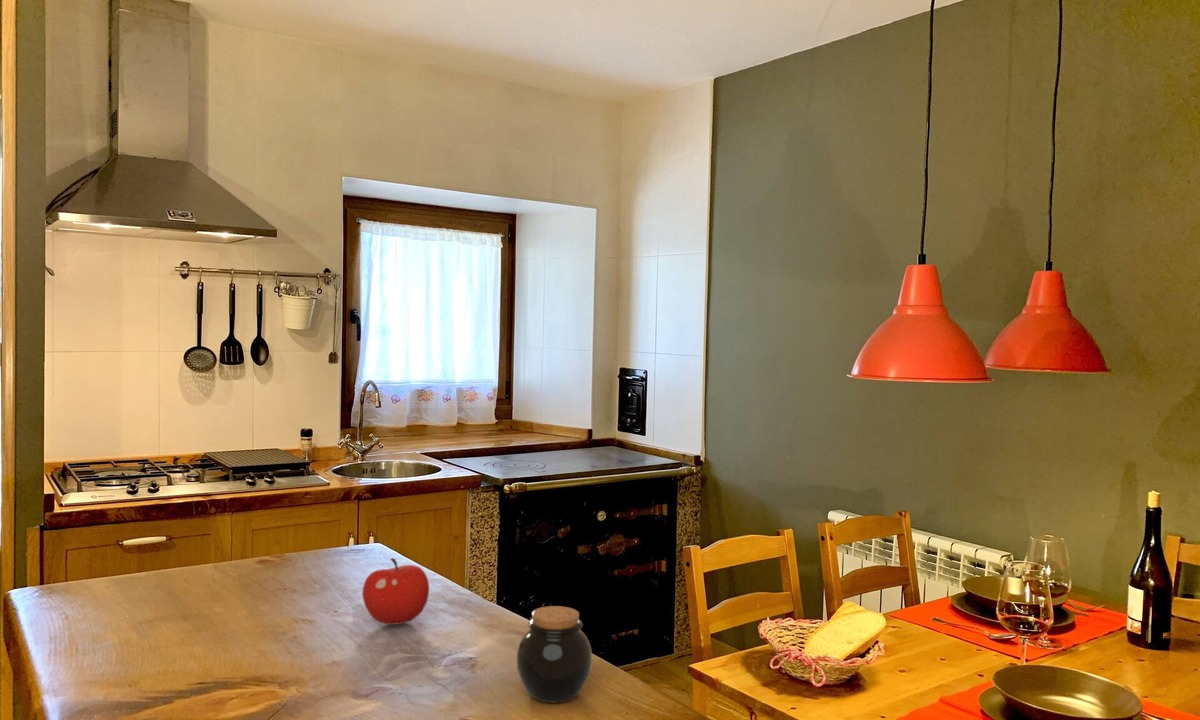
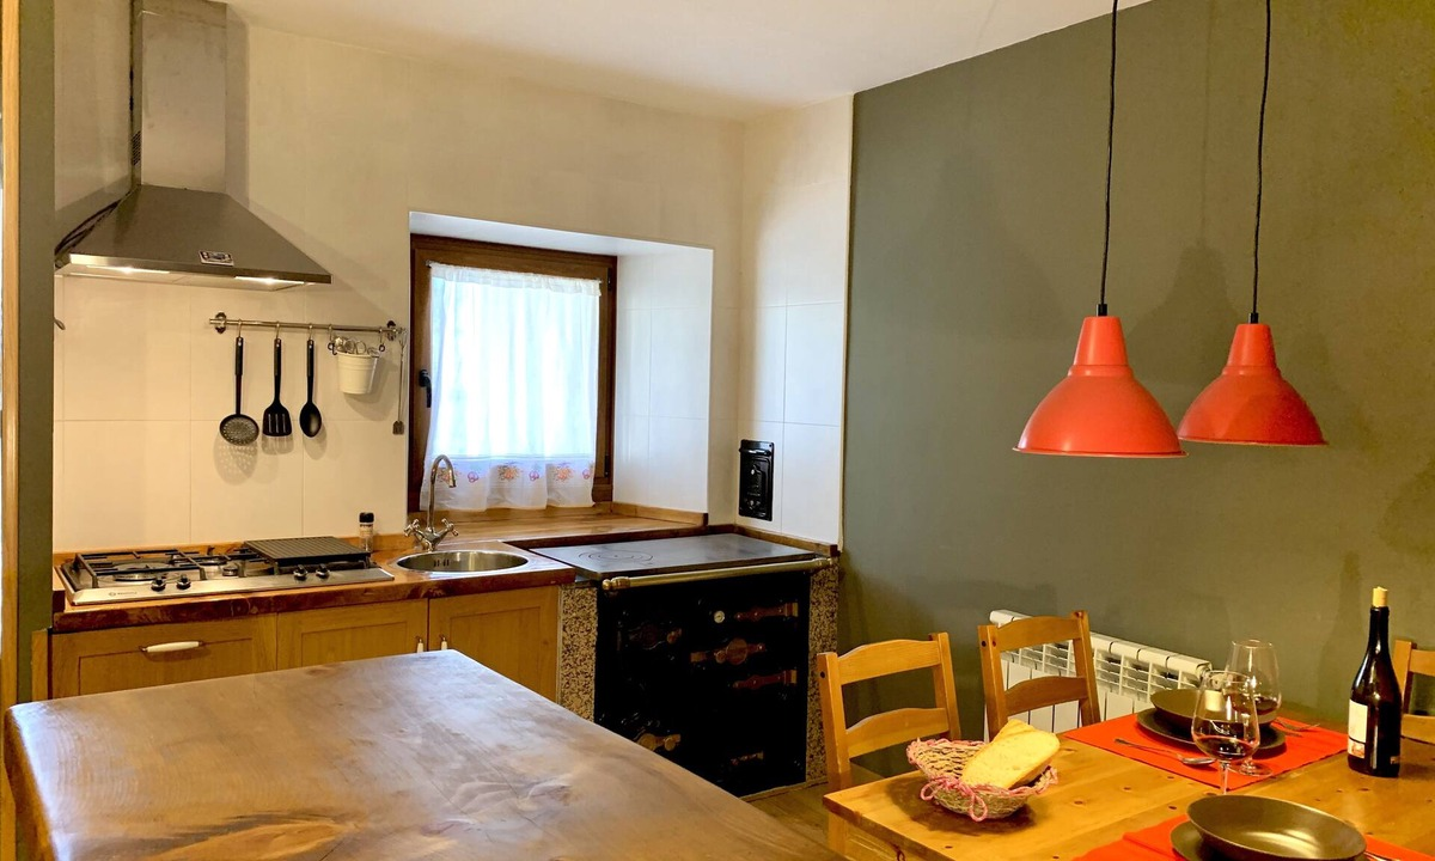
- jar (554, 653)
- fruit (396, 590)
